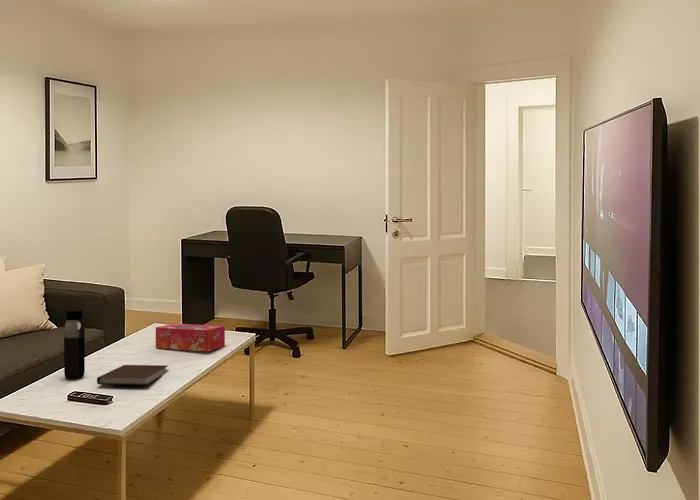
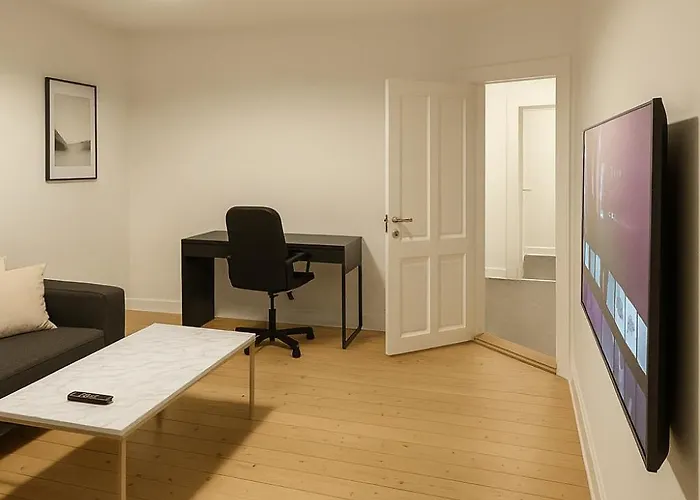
- water bottle (74, 344)
- tissue box (190, 336)
- notebook (134, 374)
